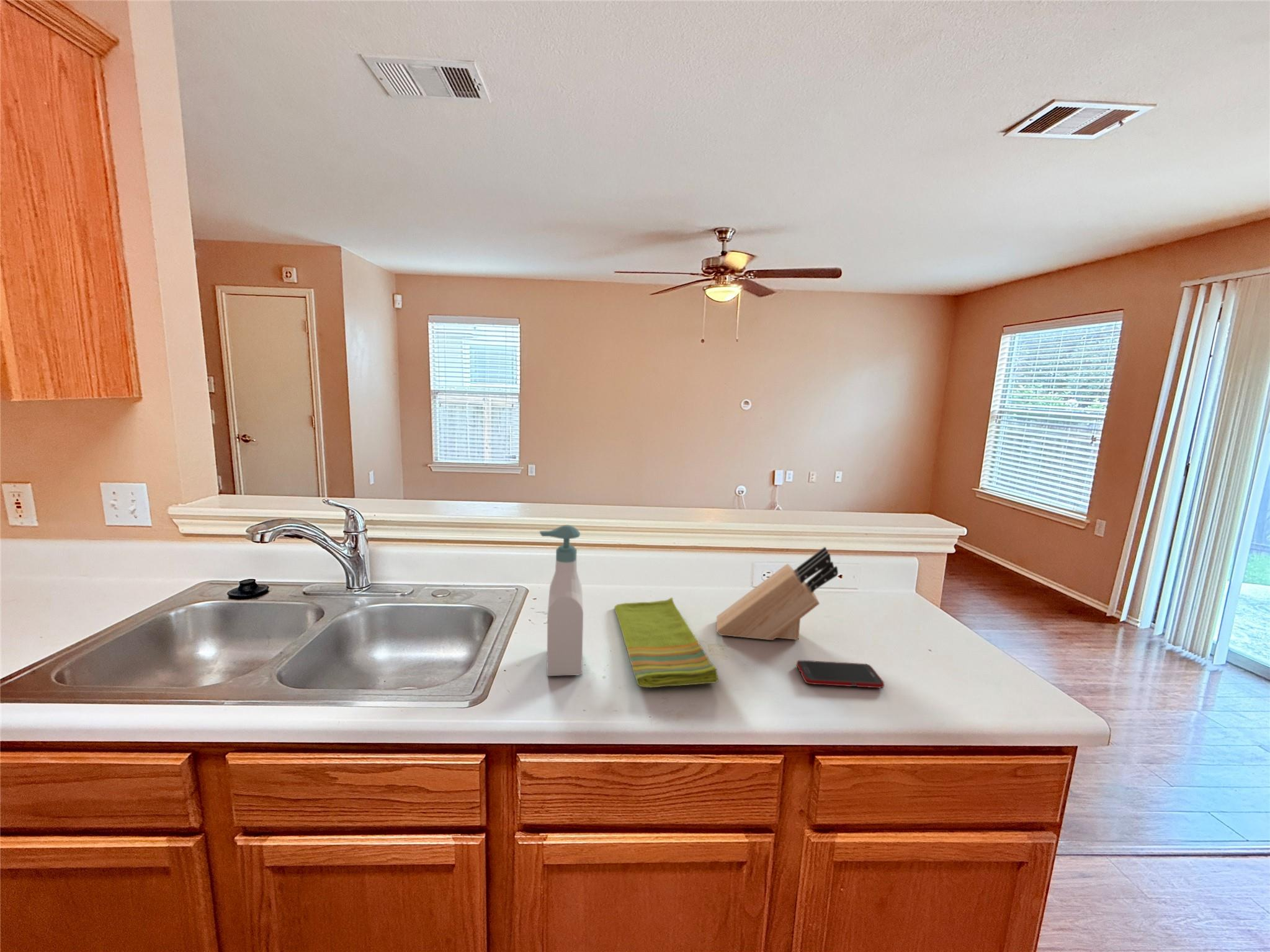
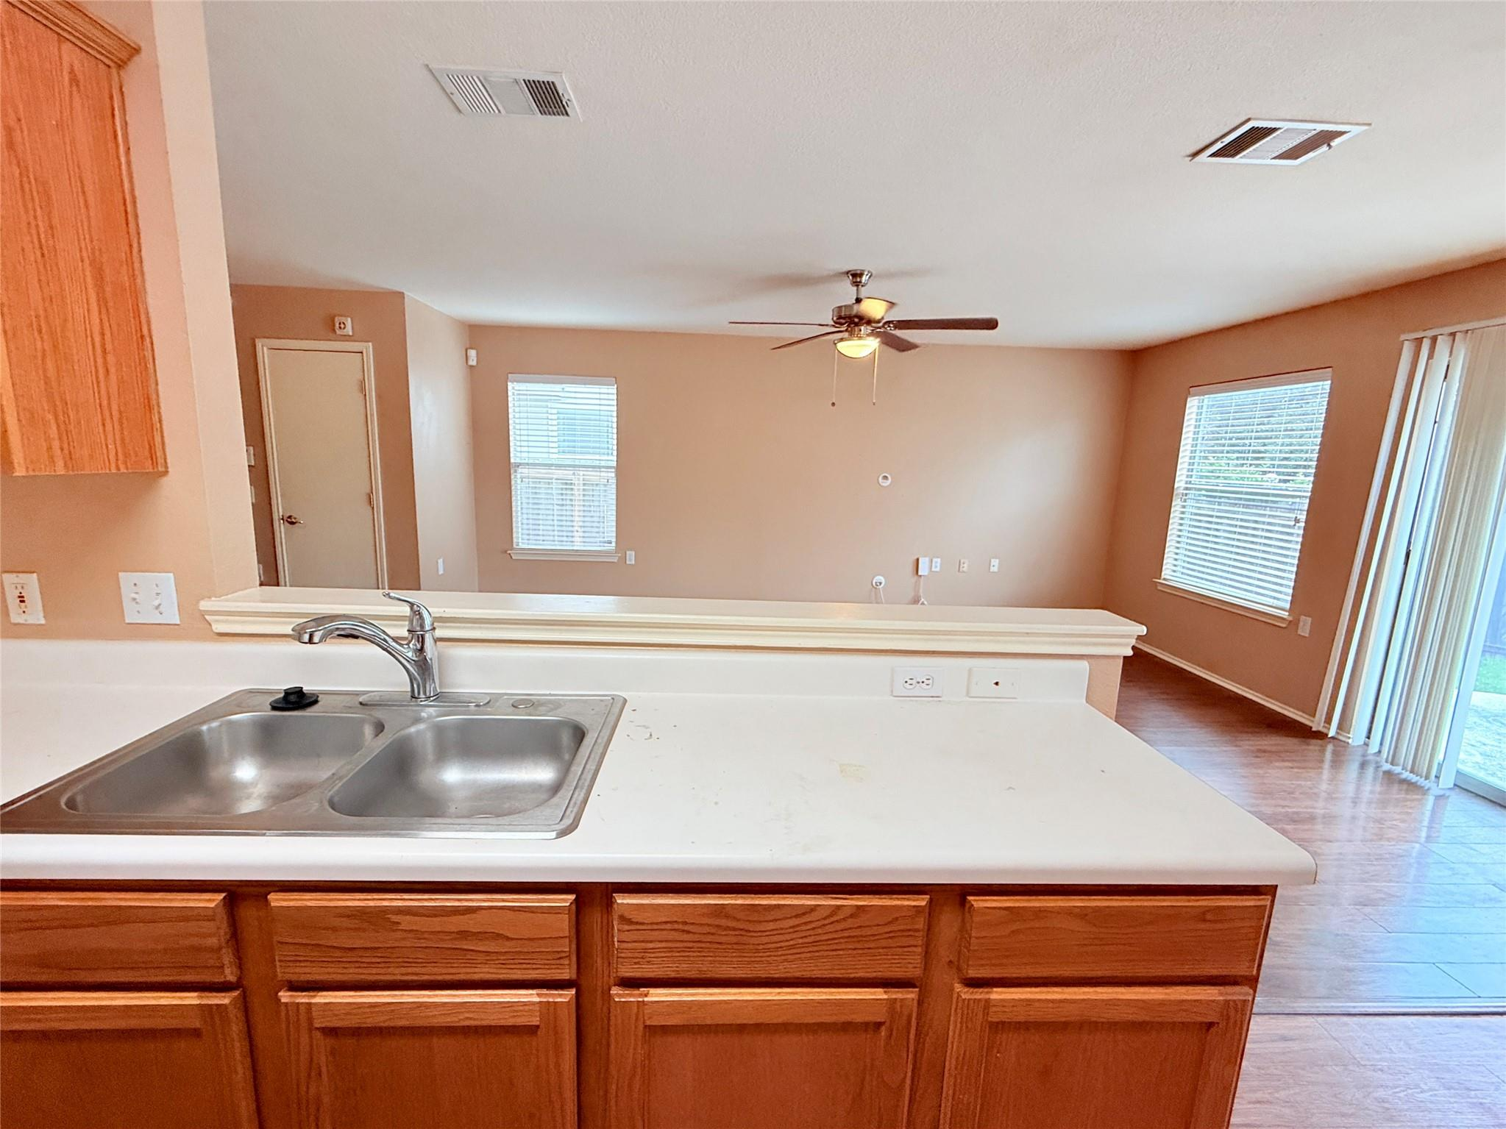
- soap bottle (561, 595)
- knife block (775, 590)
- dish towel (659, 635)
- cell phone (839, 674)
